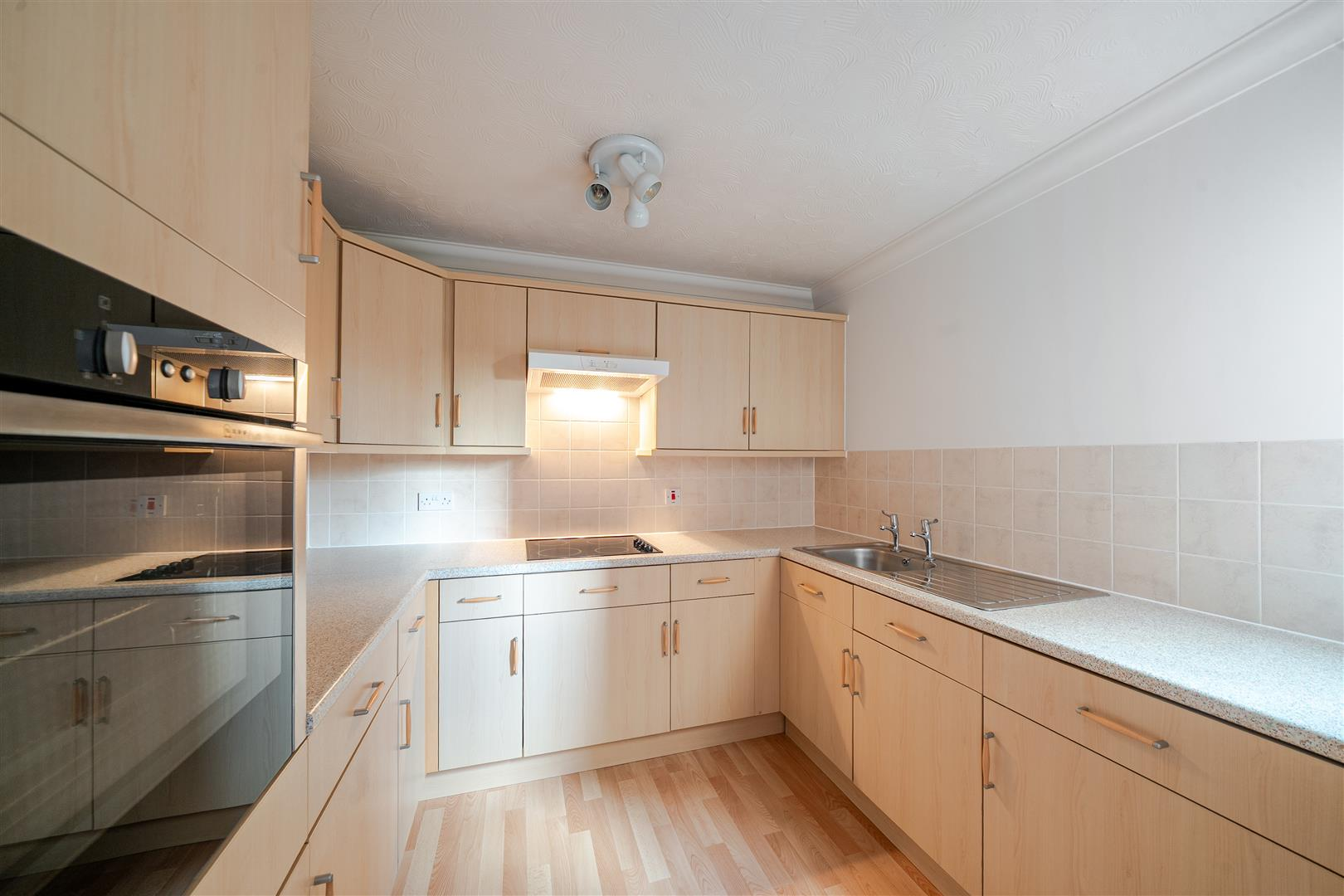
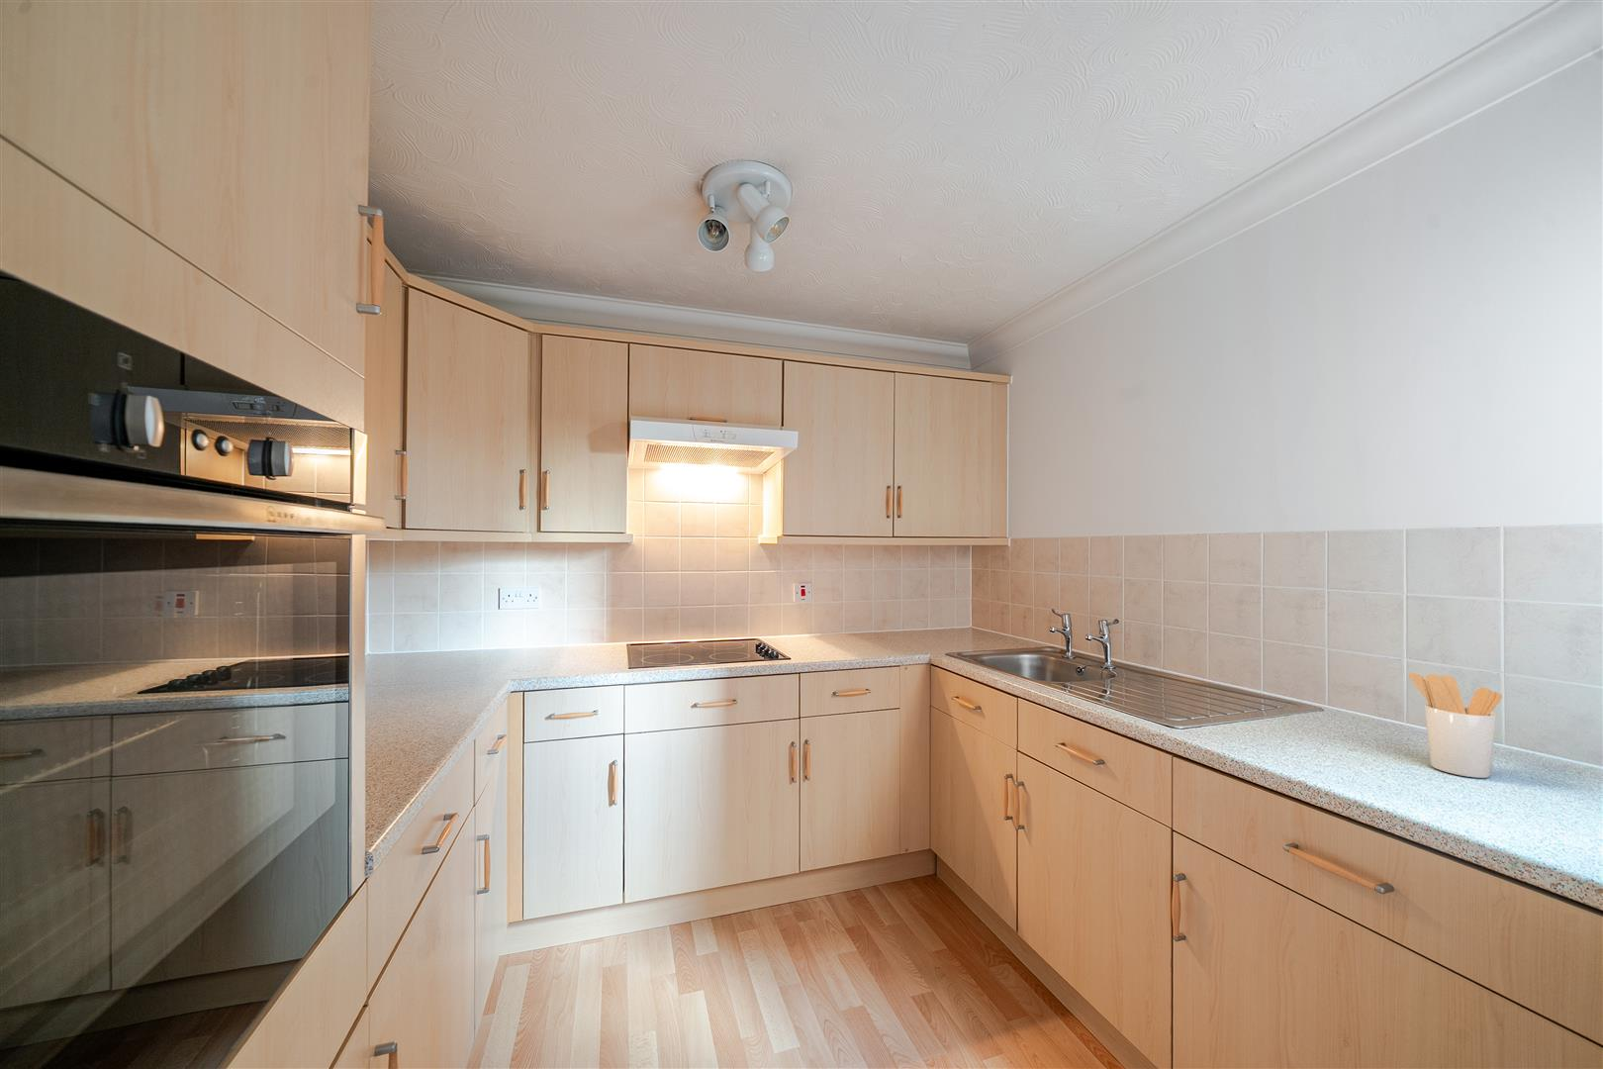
+ utensil holder (1449, 721)
